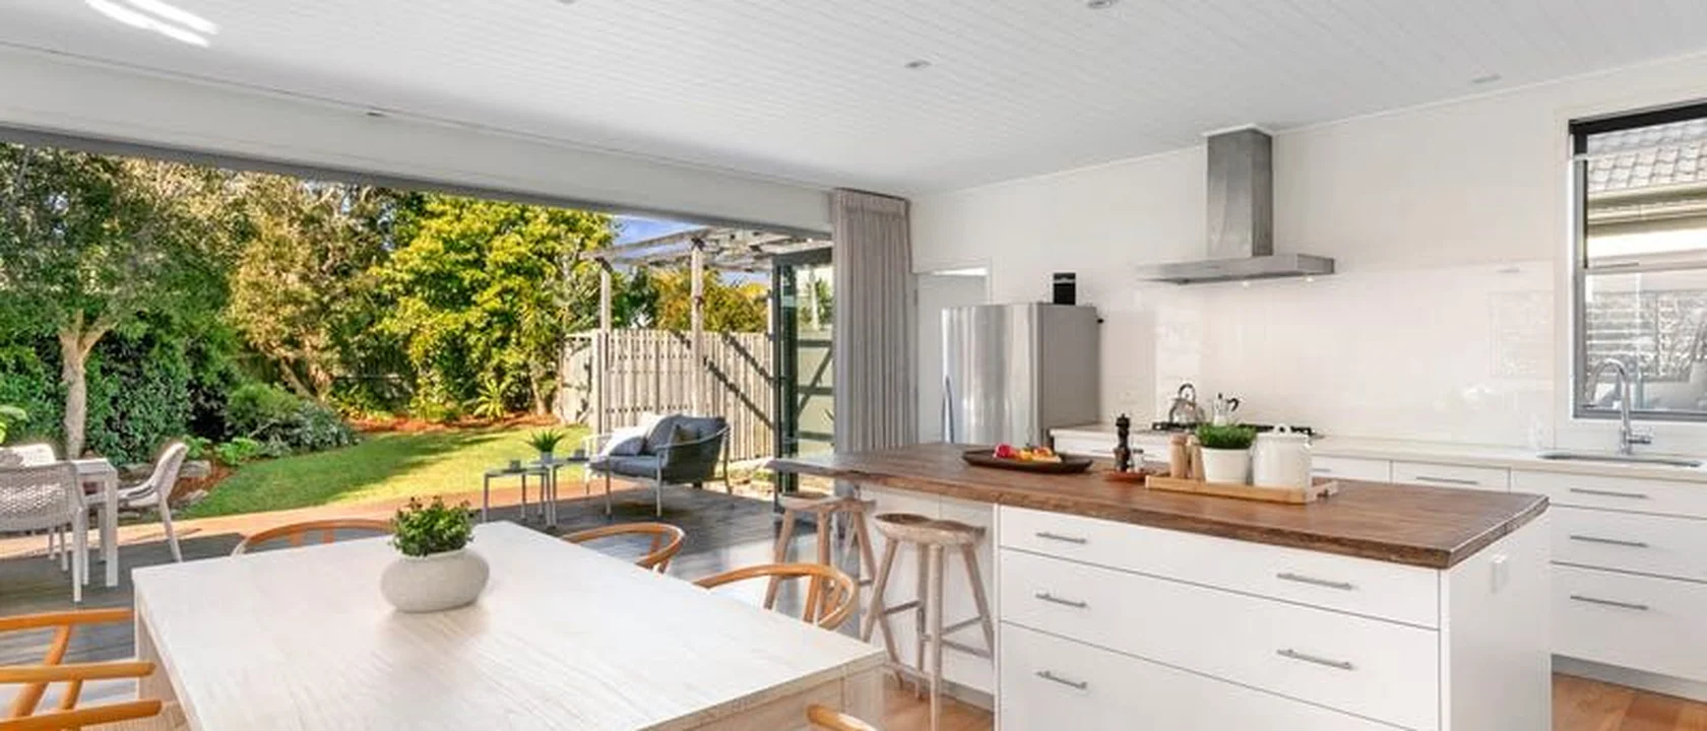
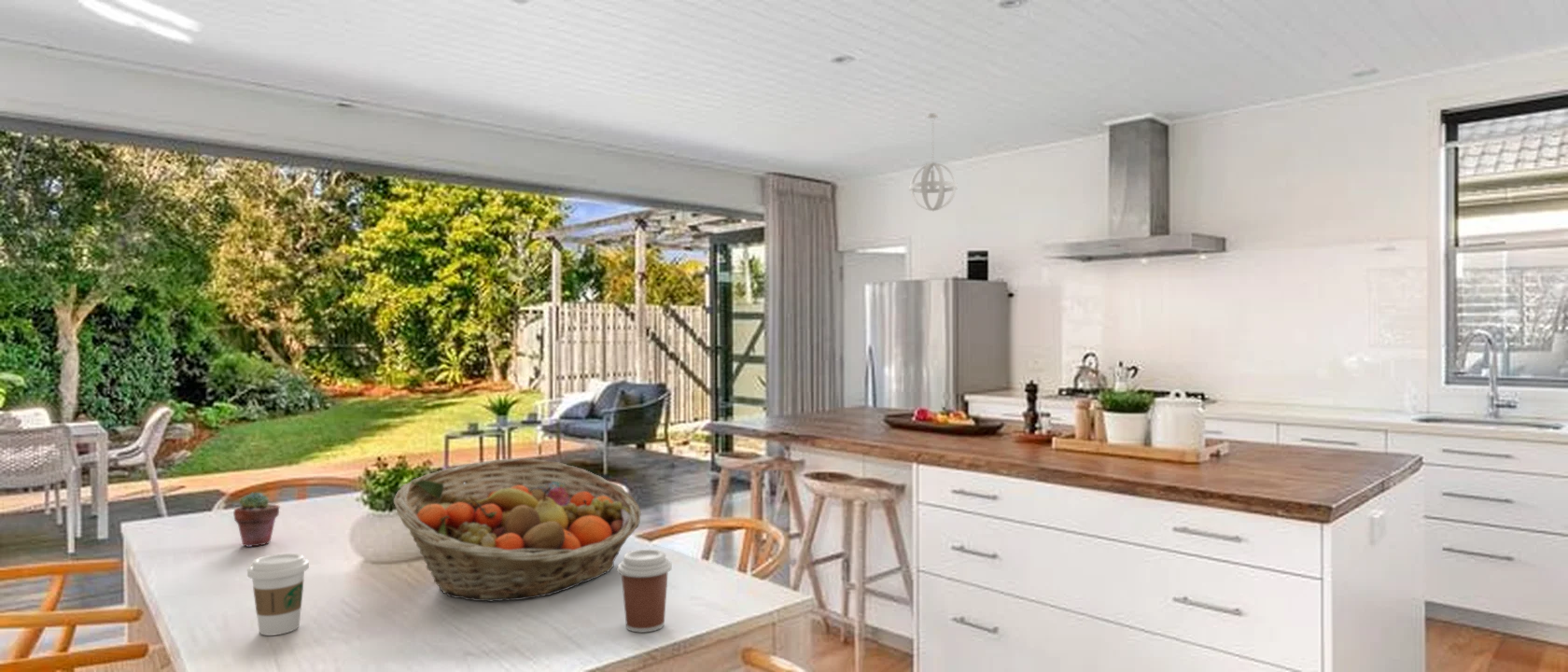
+ potted succulent (257, 517)
+ pendant light (932, 162)
+ fruit basket (524, 523)
+ coffee cup (278, 593)
+ coffee cup (645, 590)
